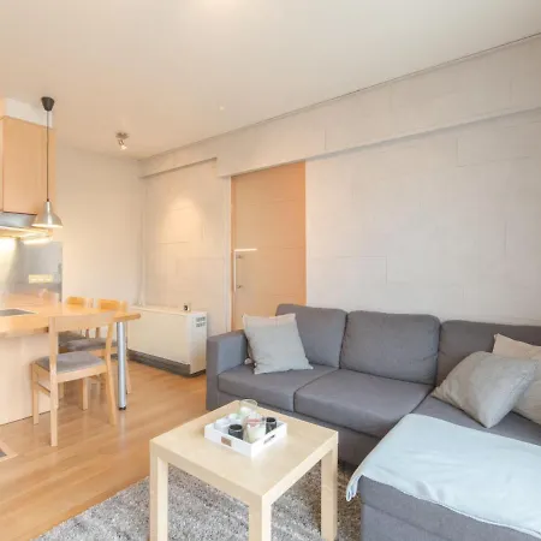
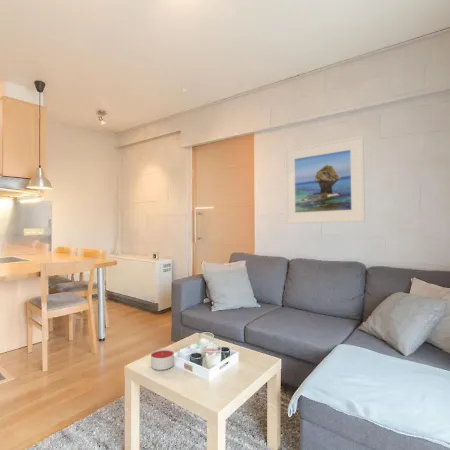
+ candle (162, 358)
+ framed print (321, 182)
